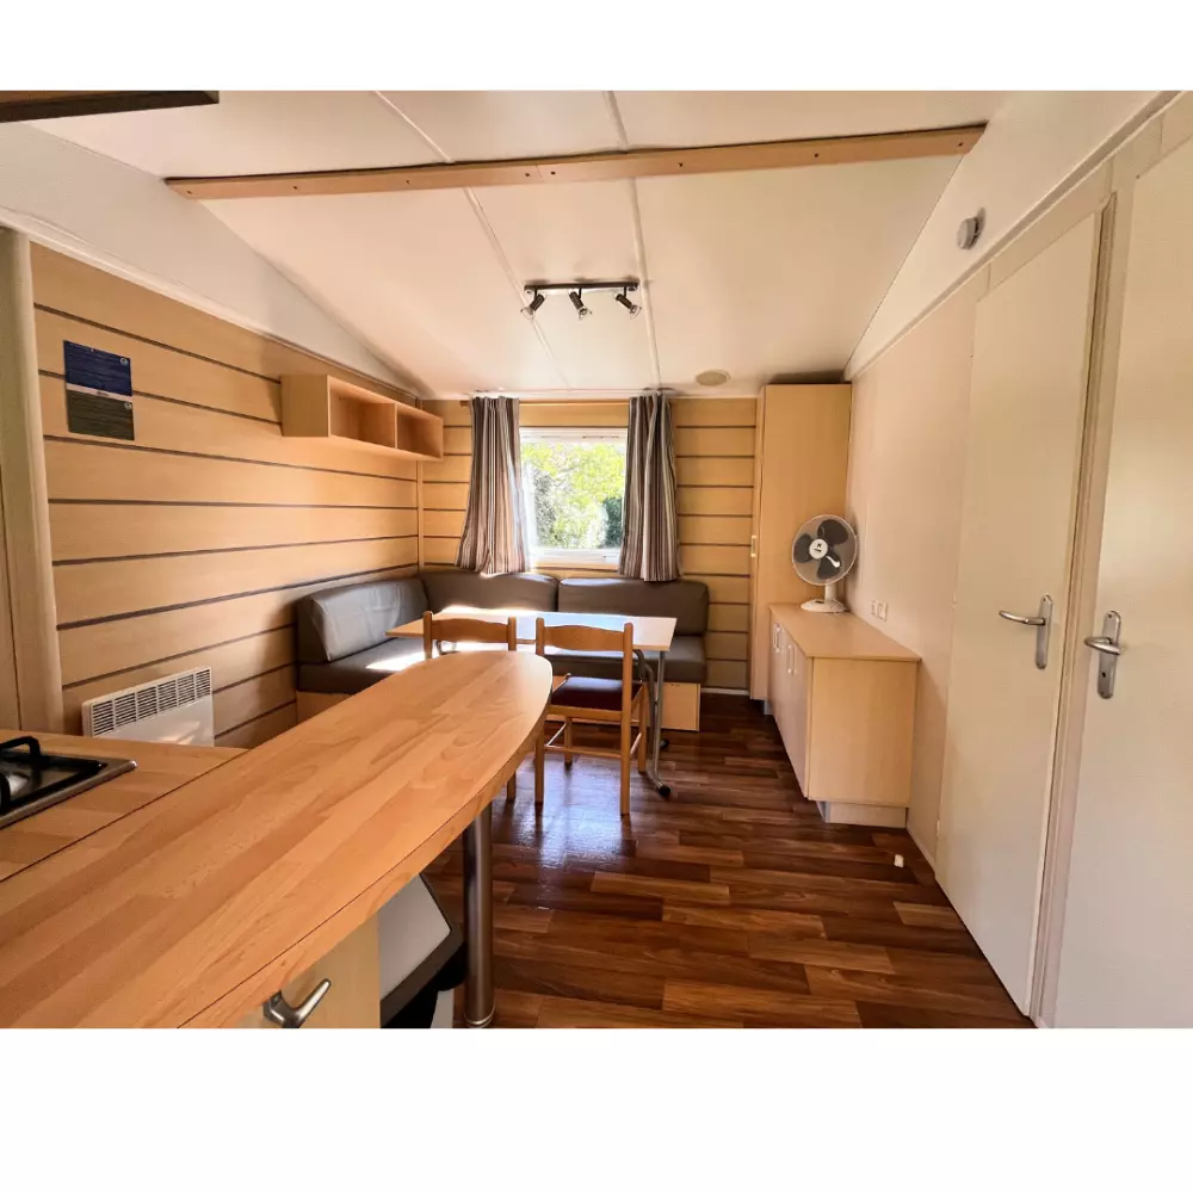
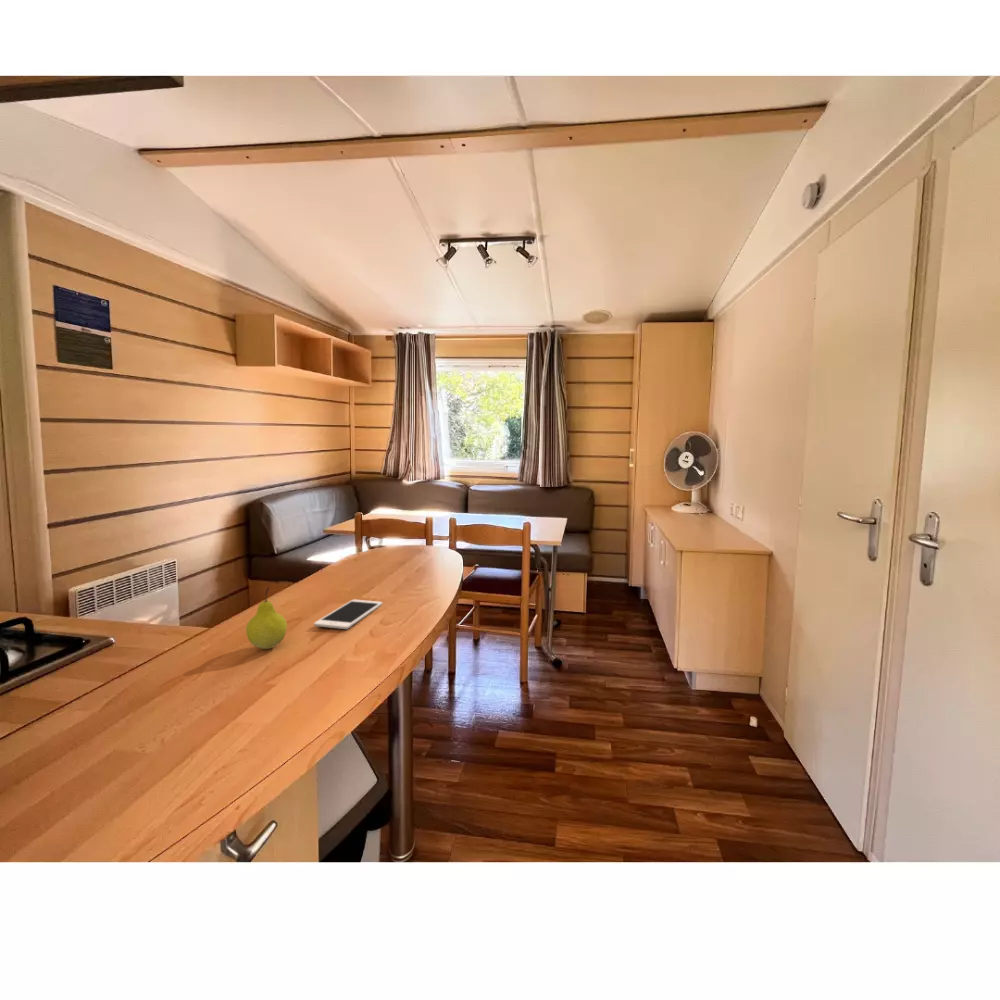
+ cell phone (350, 613)
+ fruit (266, 616)
